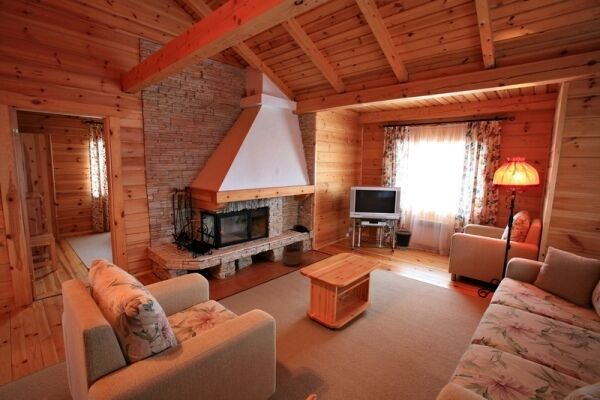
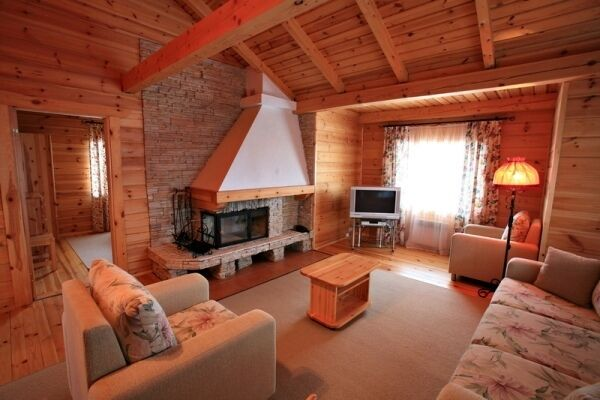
- wicker basket (291, 252)
- wastebasket (402, 239)
